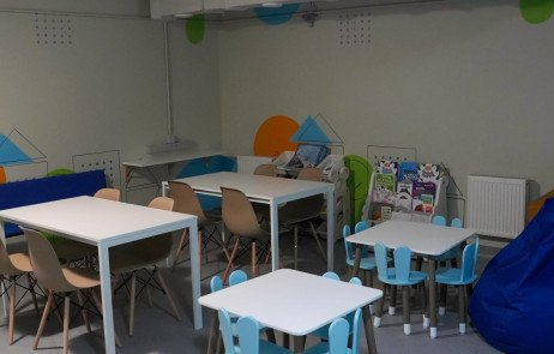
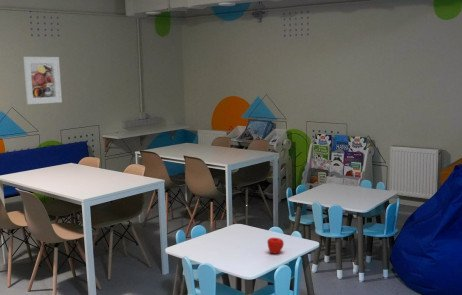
+ apple (275, 245)
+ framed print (43, 80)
